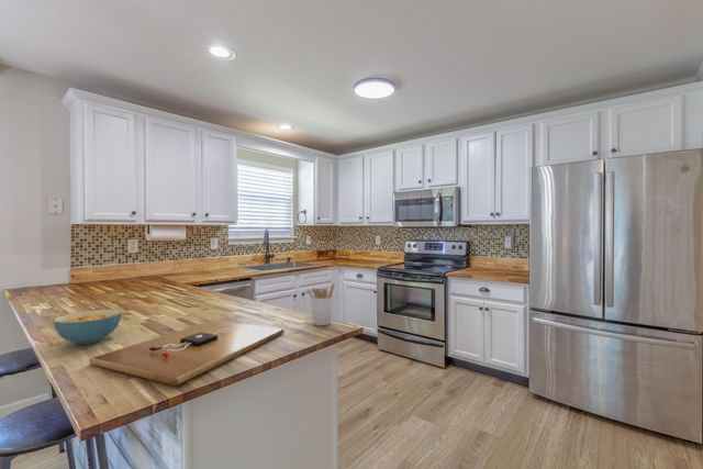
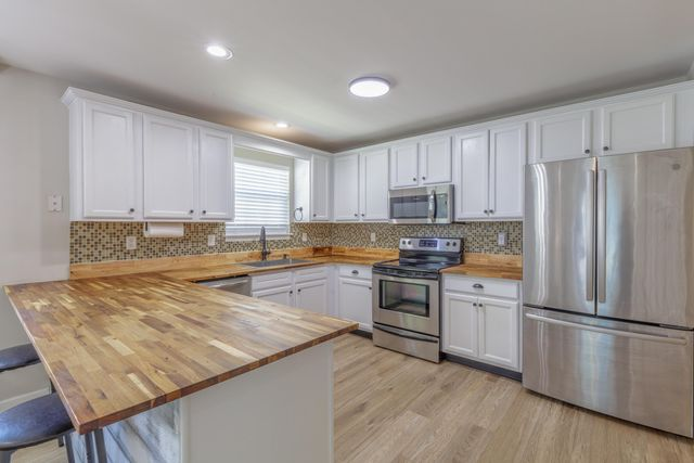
- cereal bowl (89, 328)
- utensil holder (321, 304)
- cutting board (199, 340)
